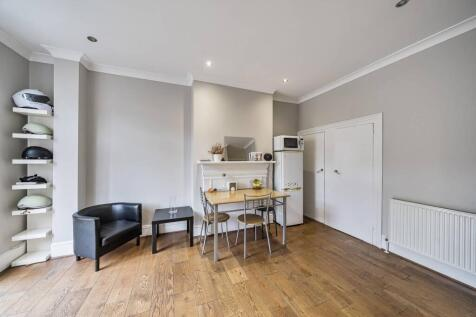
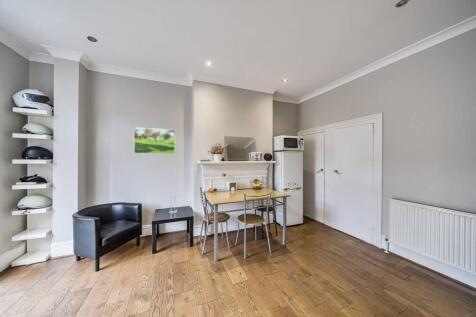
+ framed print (155, 141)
